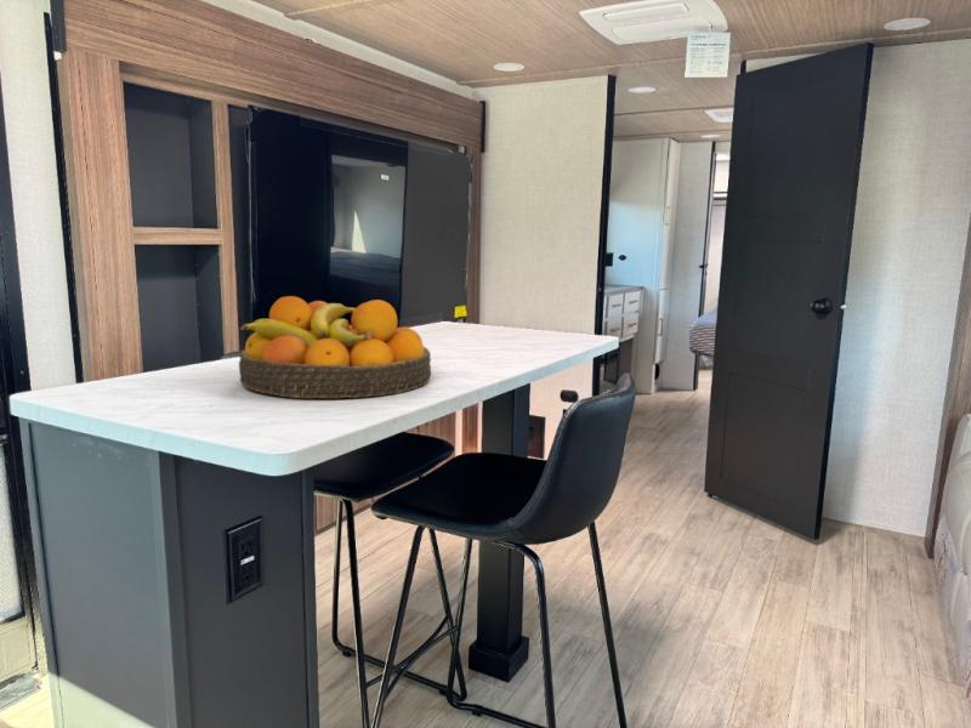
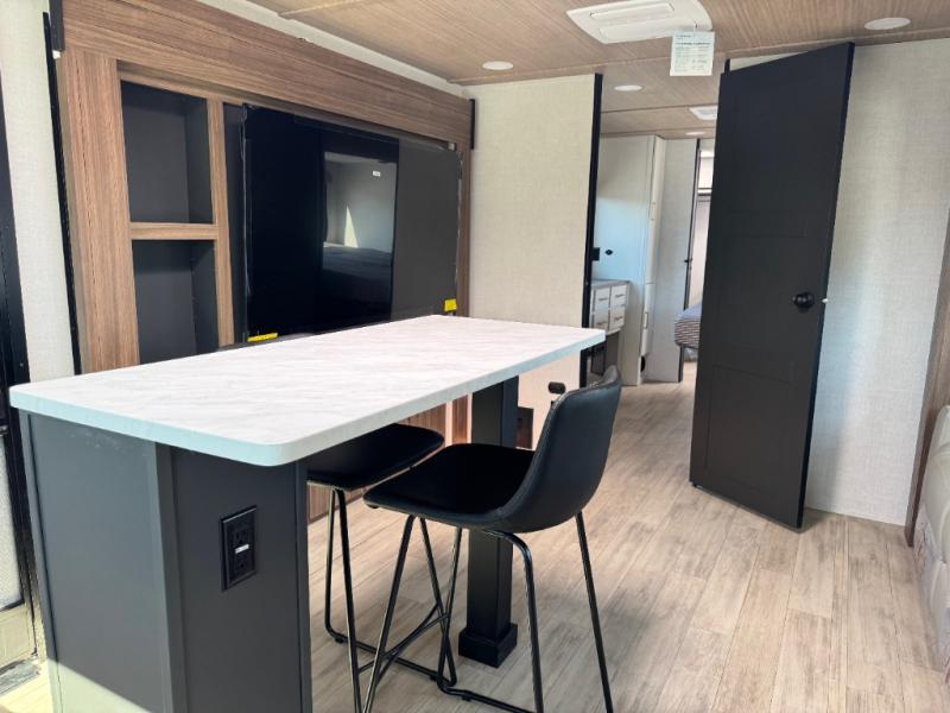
- fruit bowl (337, 339)
